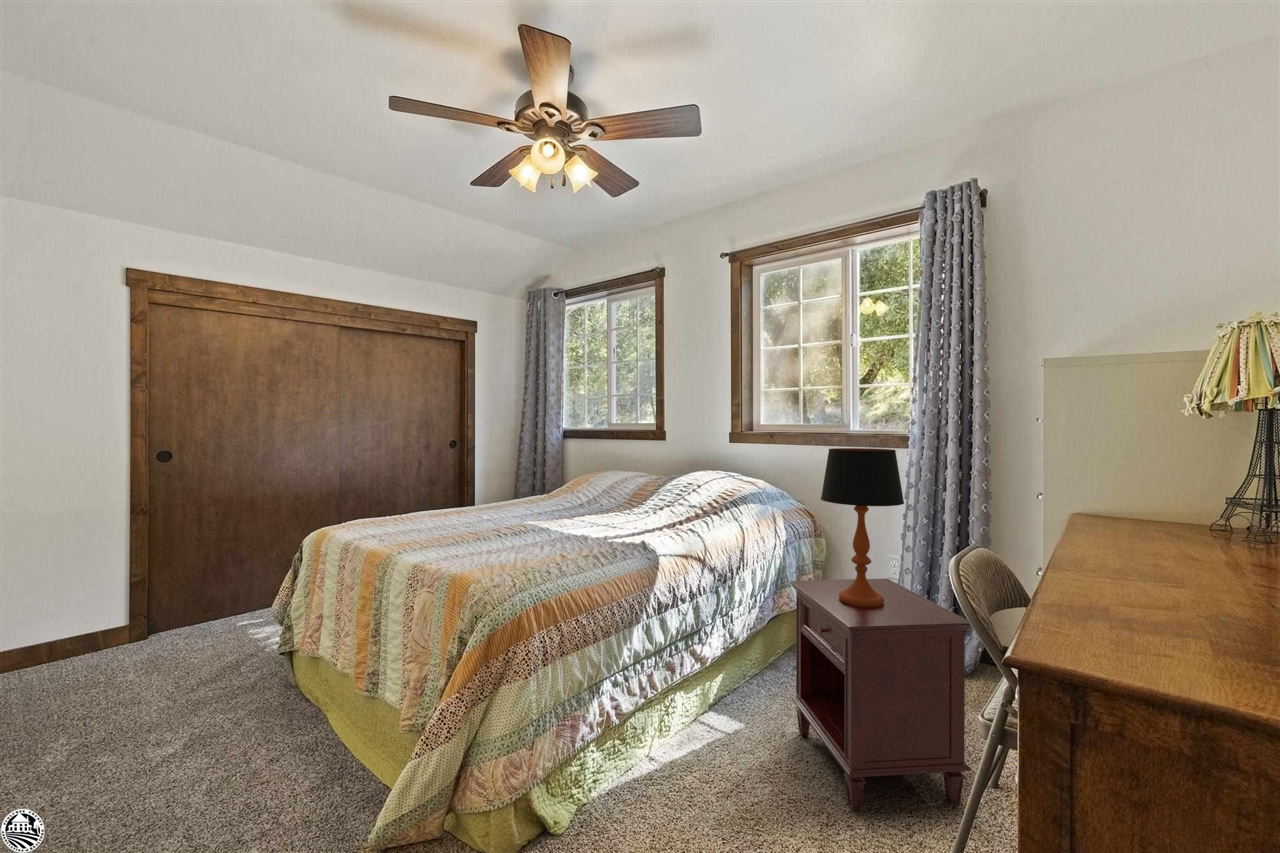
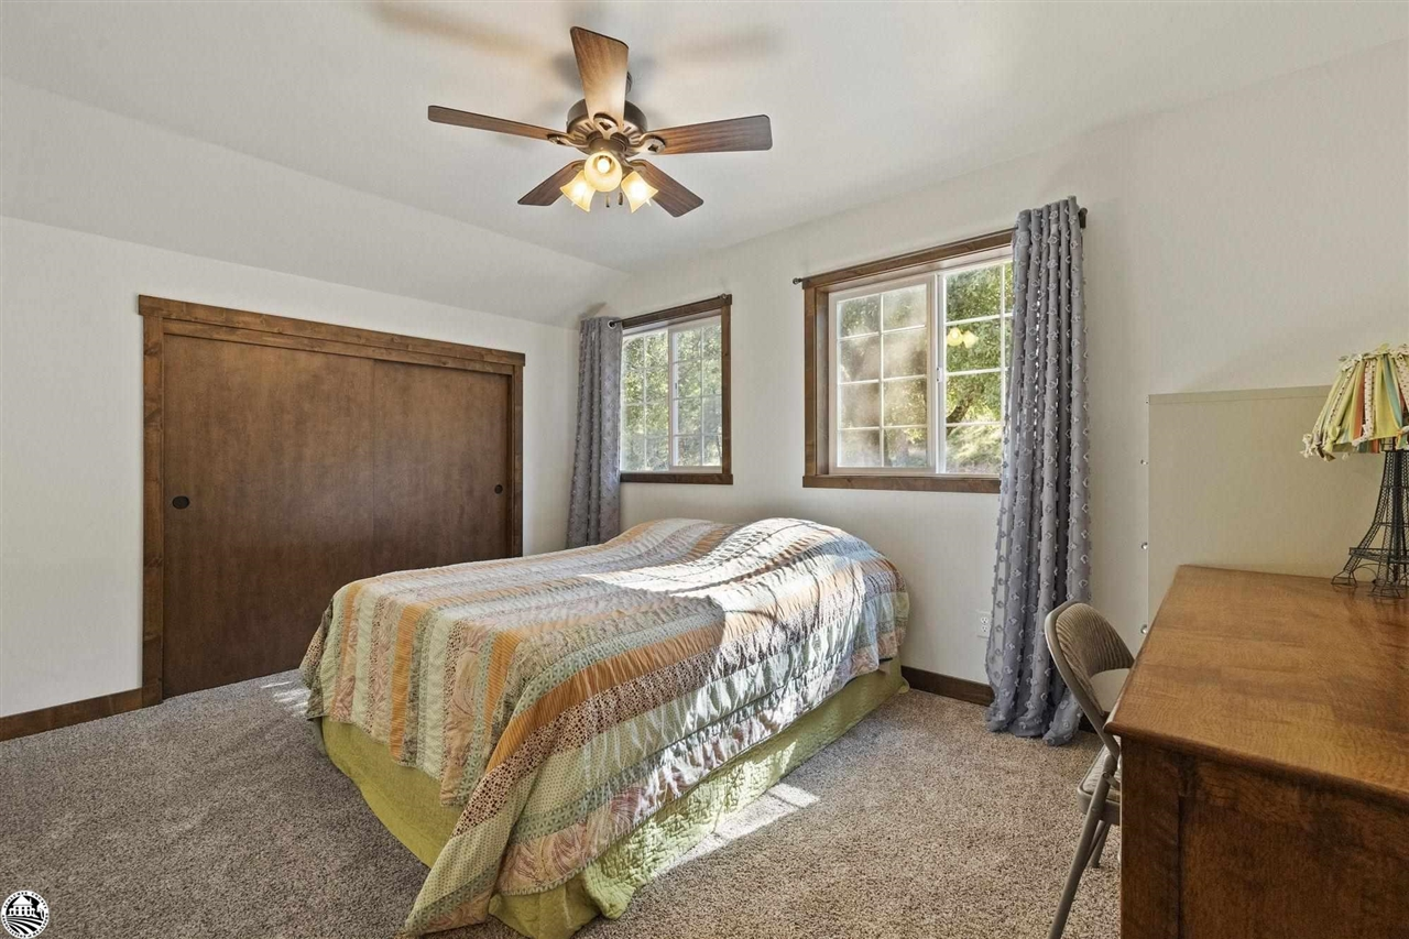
- nightstand (870, 681)
- table lamp (861, 524)
